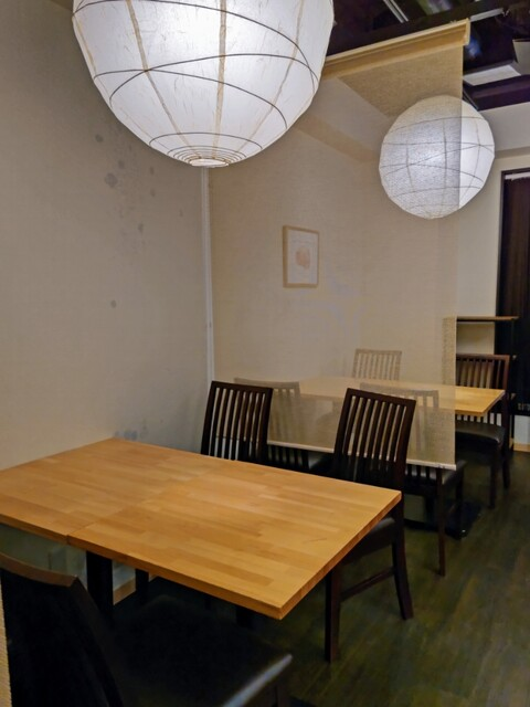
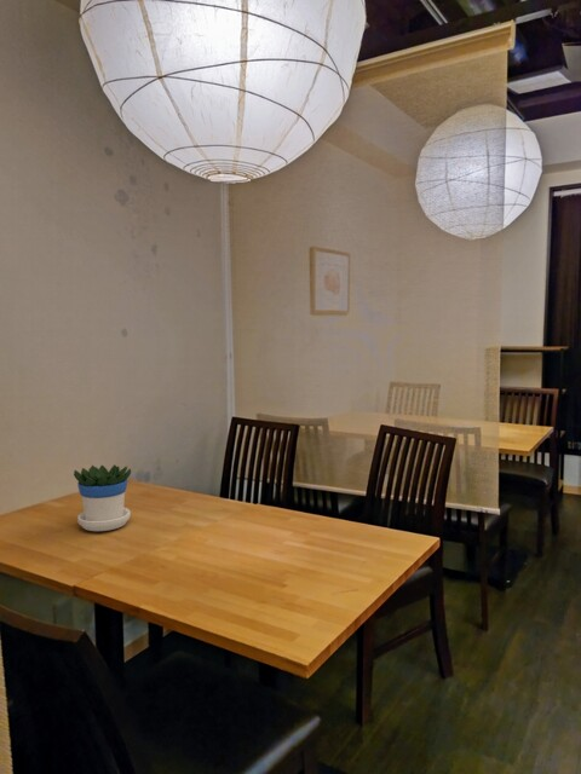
+ flowerpot (103, 497)
